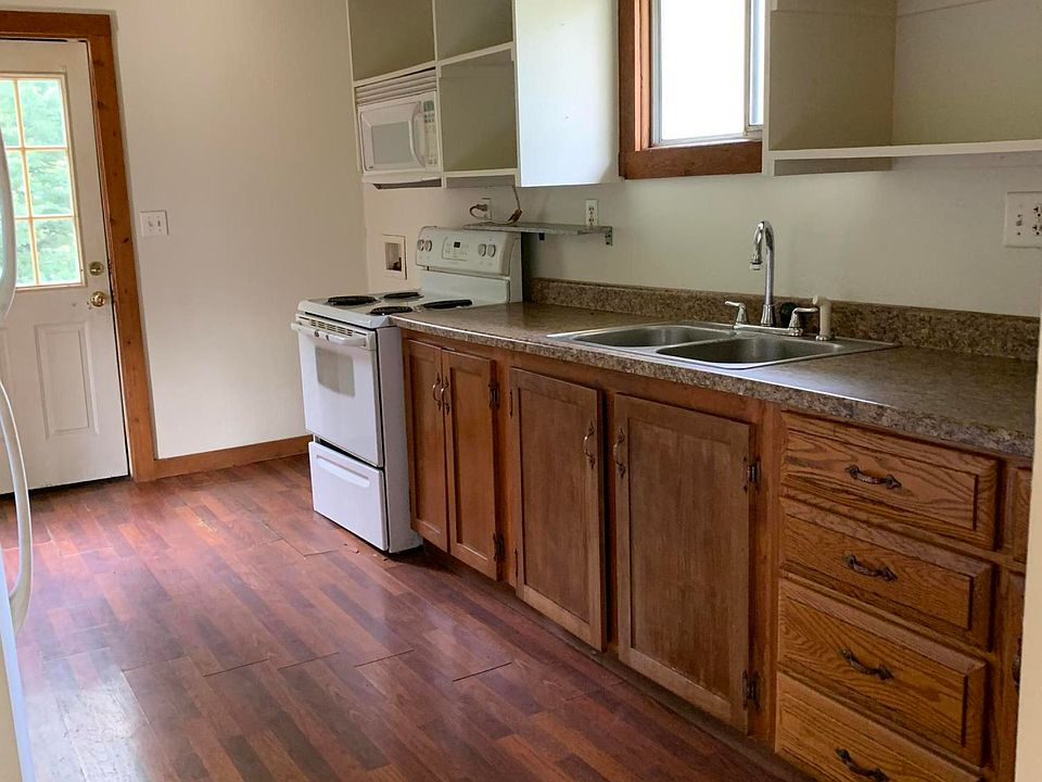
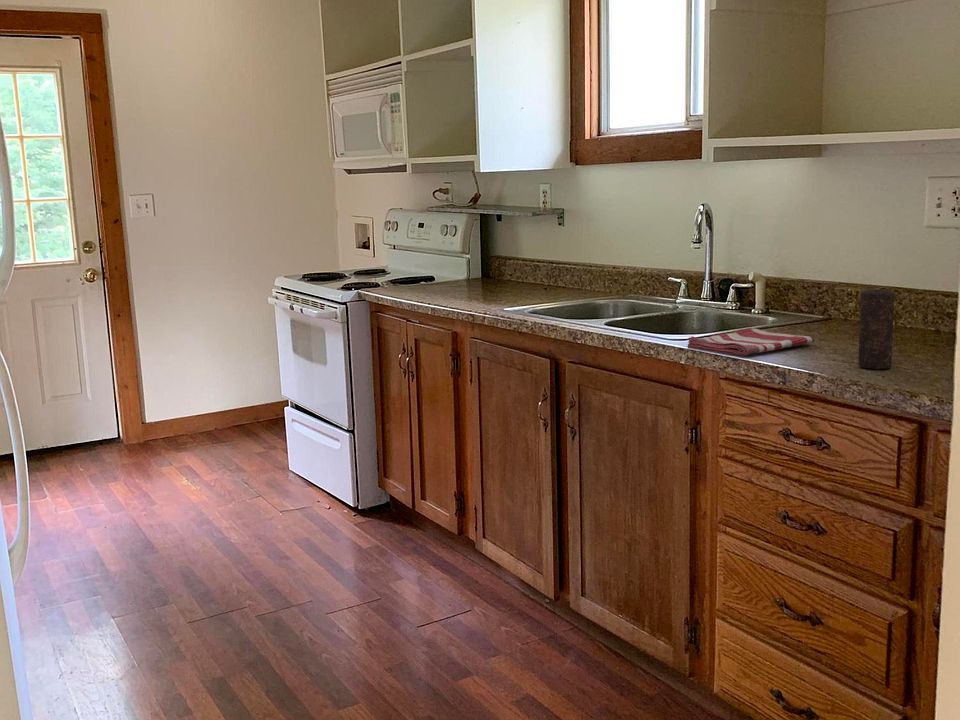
+ dish towel (750, 340)
+ candle (876, 328)
